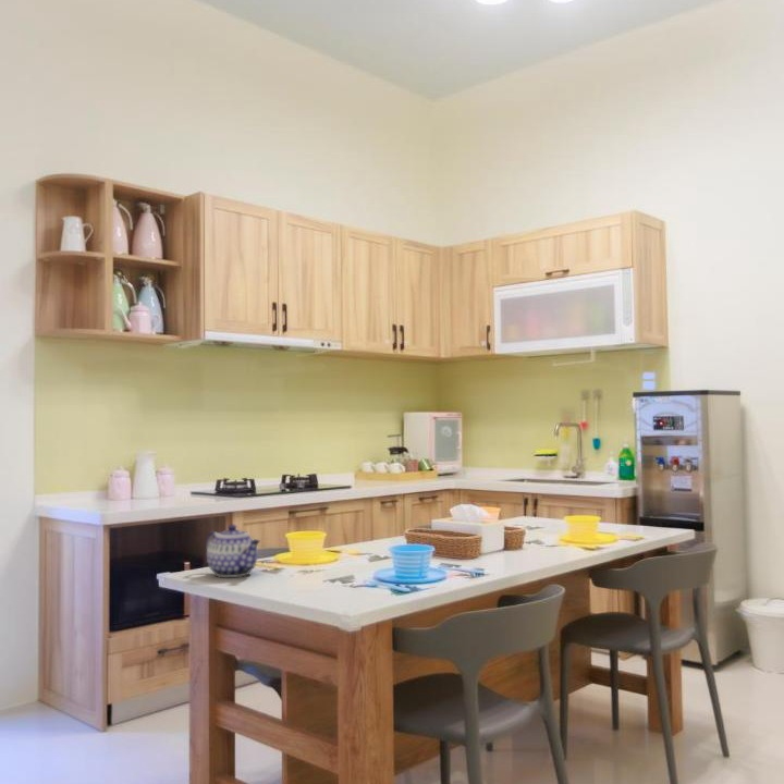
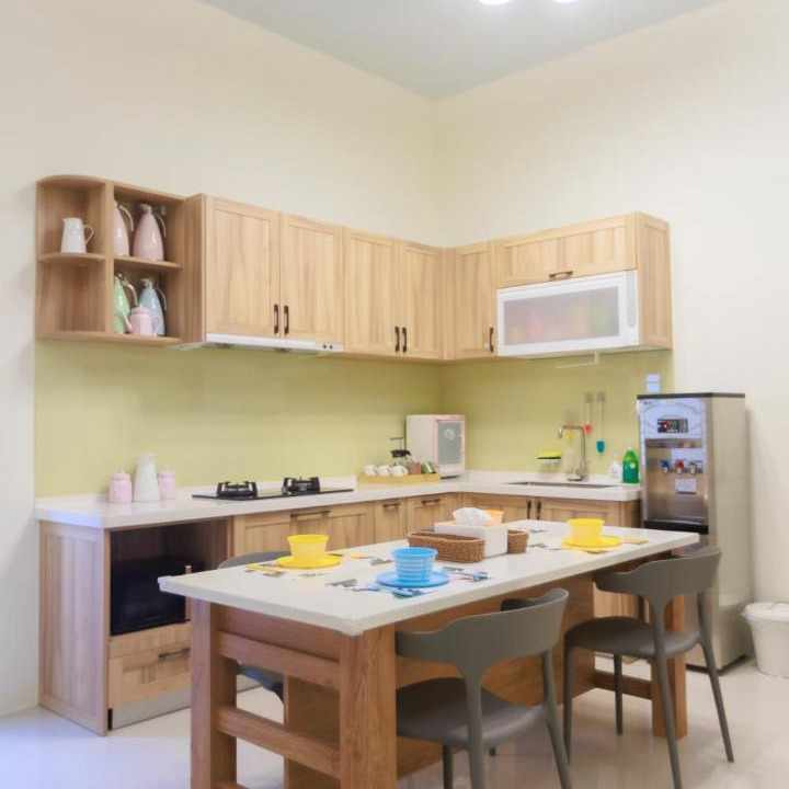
- teapot (232, 549)
